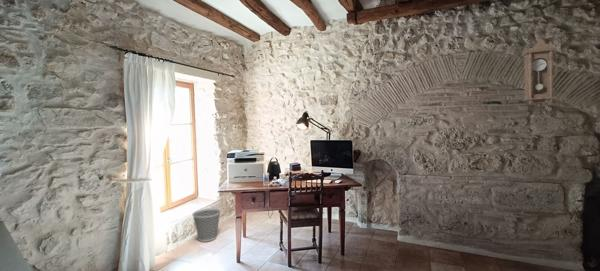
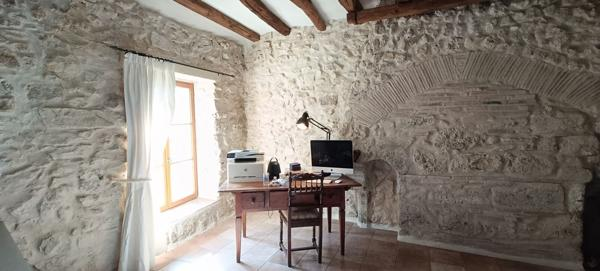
- pendulum clock (538, 74)
- wastebasket (207, 225)
